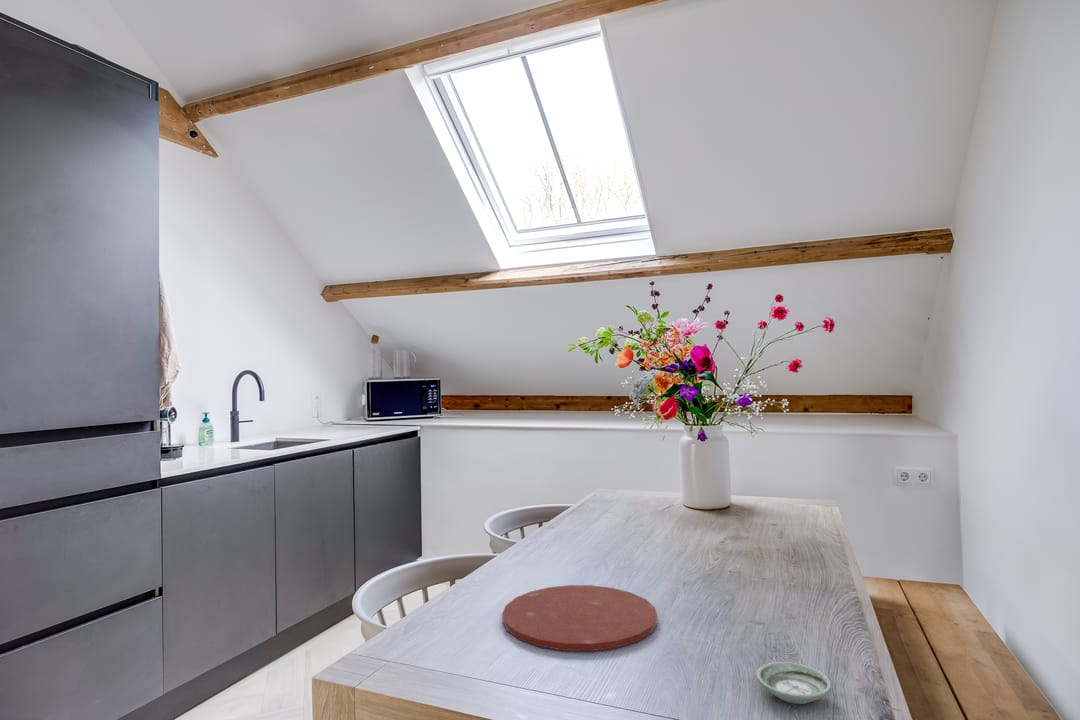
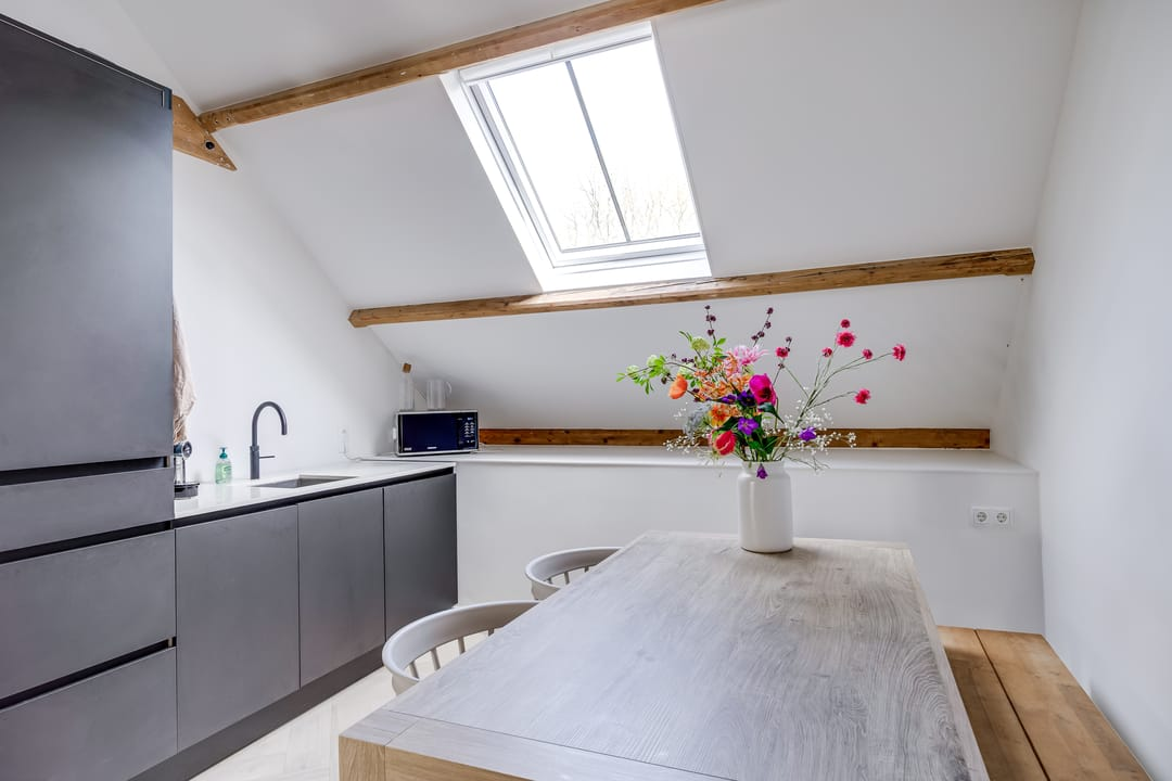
- plate (579, 614)
- saucer (793, 686)
